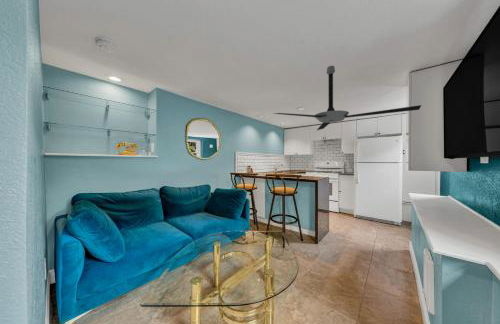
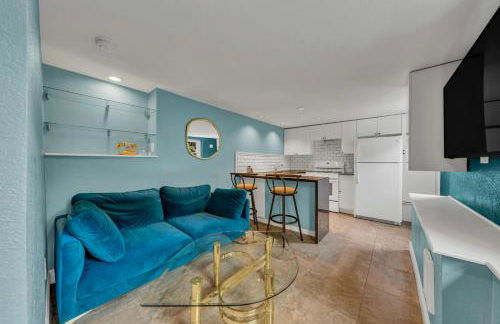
- ceiling fan (332, 94)
